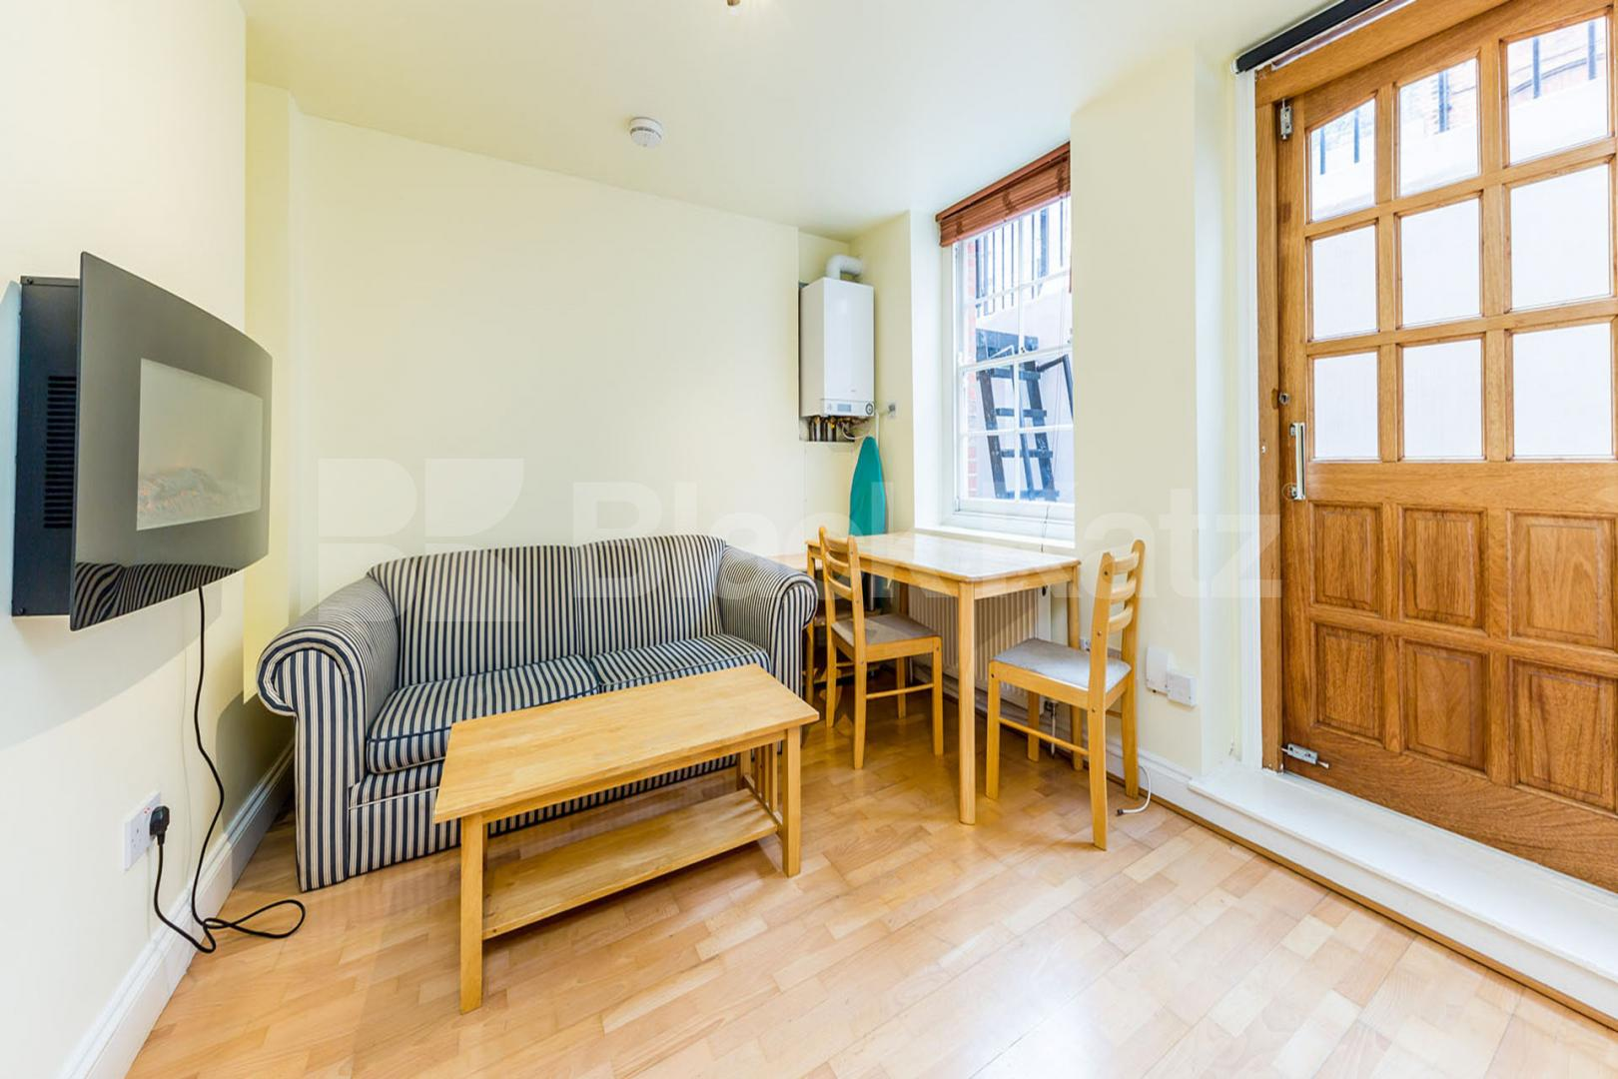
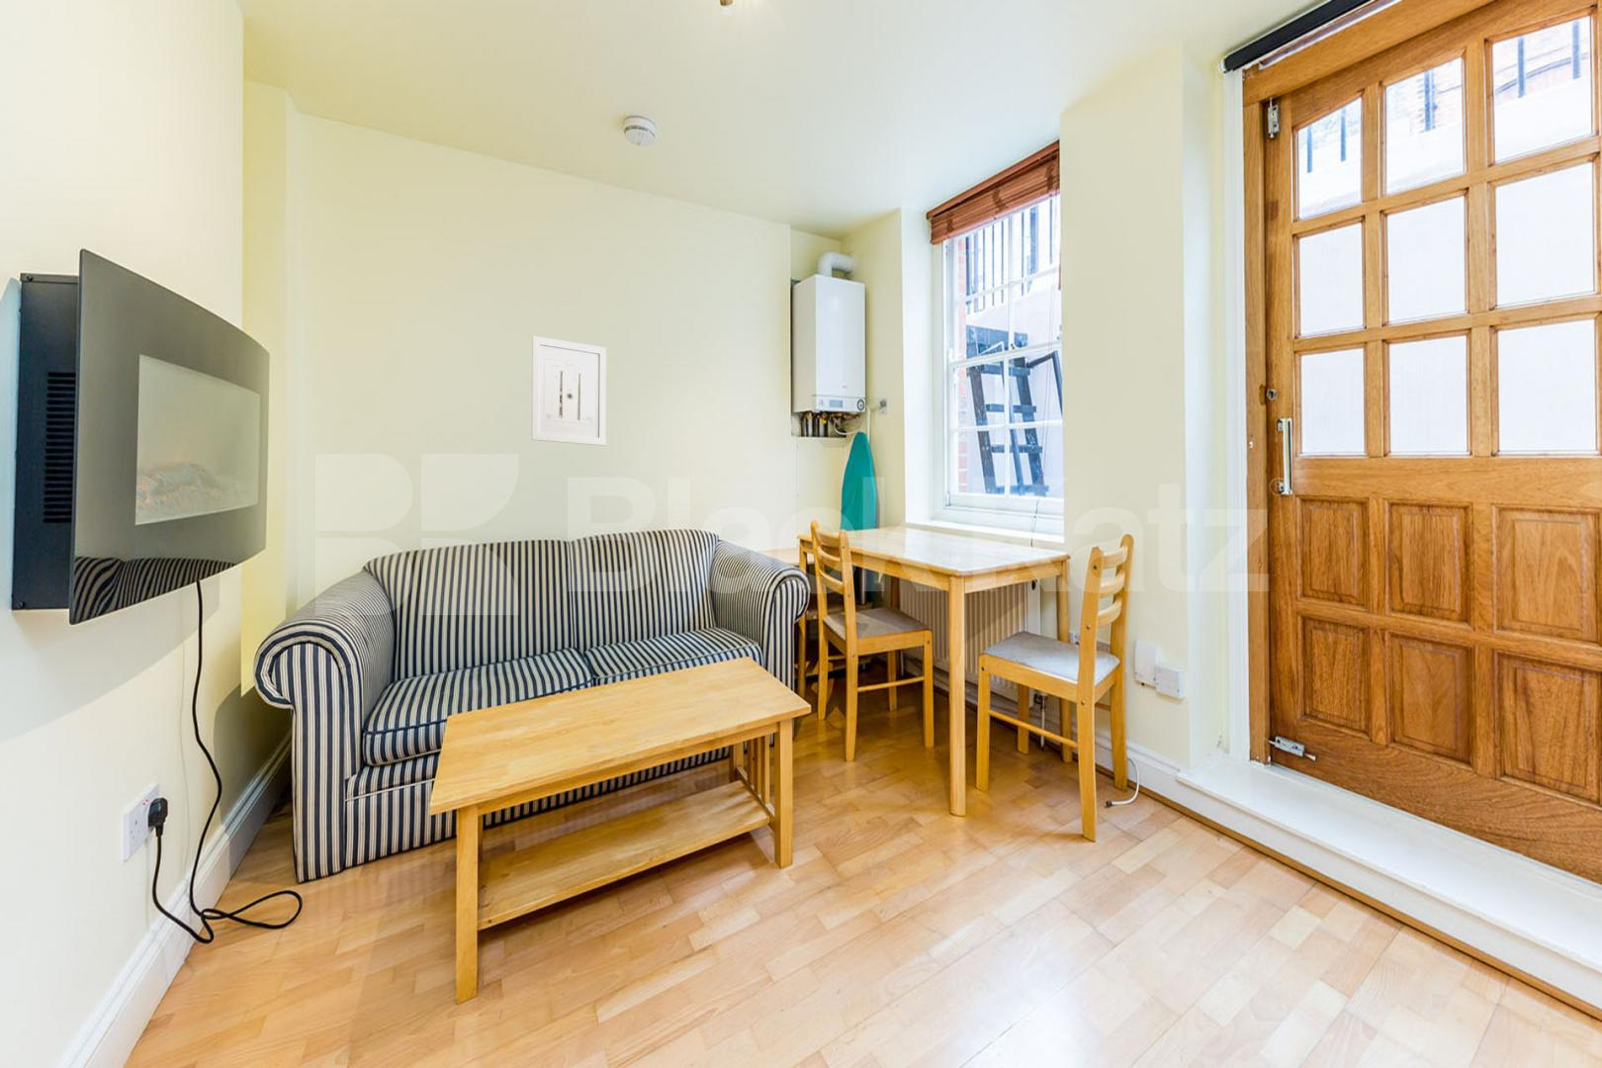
+ wall art (570, 392)
